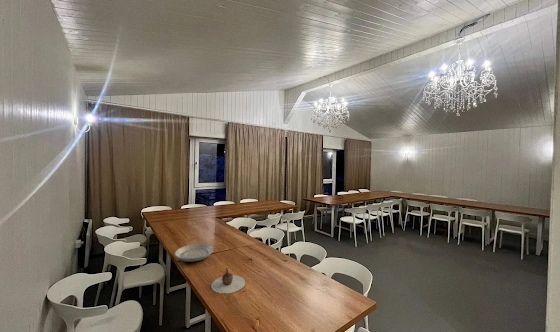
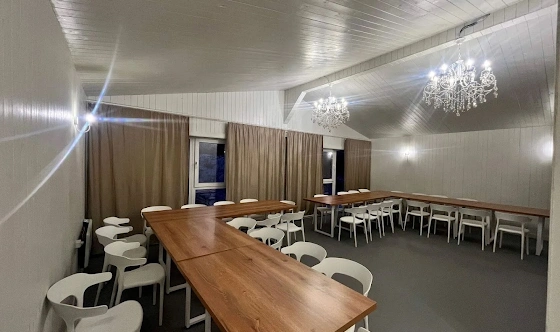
- plate (194, 253)
- teapot (228, 276)
